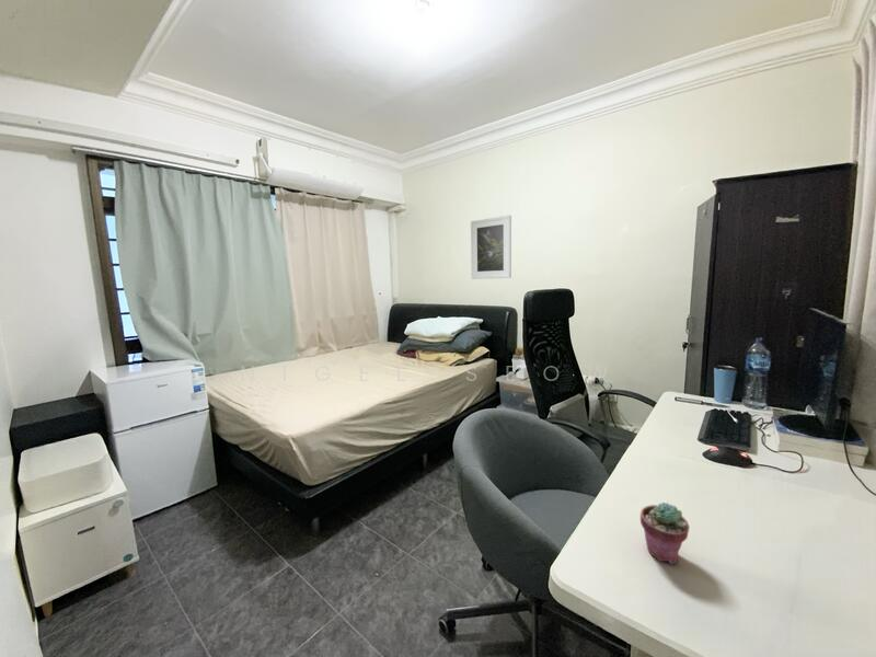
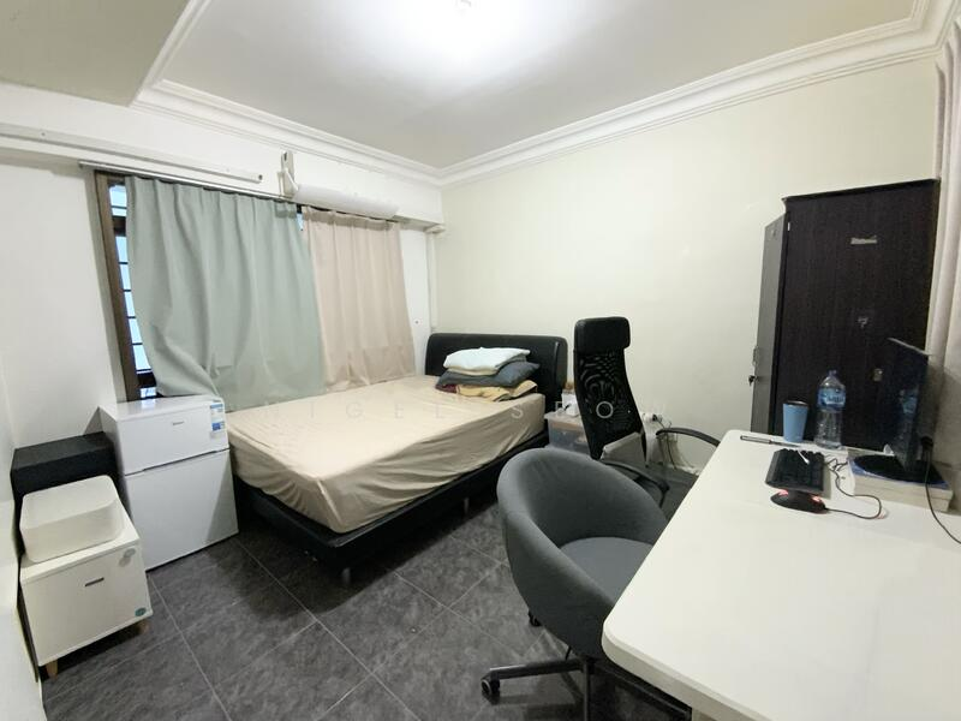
- potted succulent (664, 528)
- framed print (489, 249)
